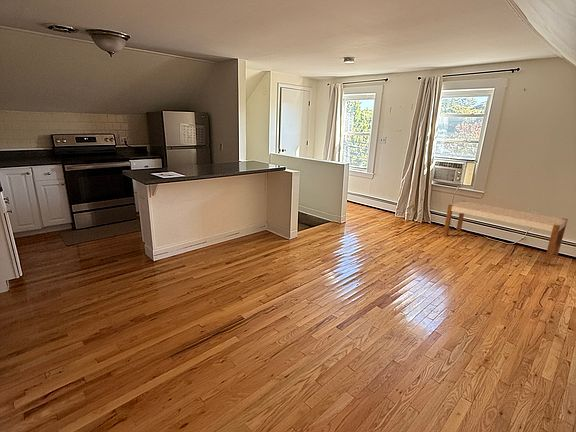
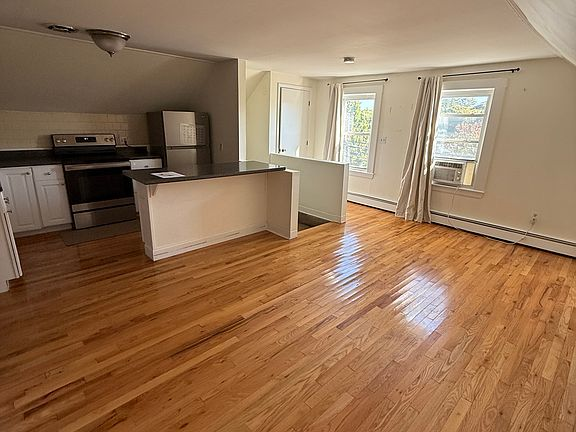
- bench (503, 221)
